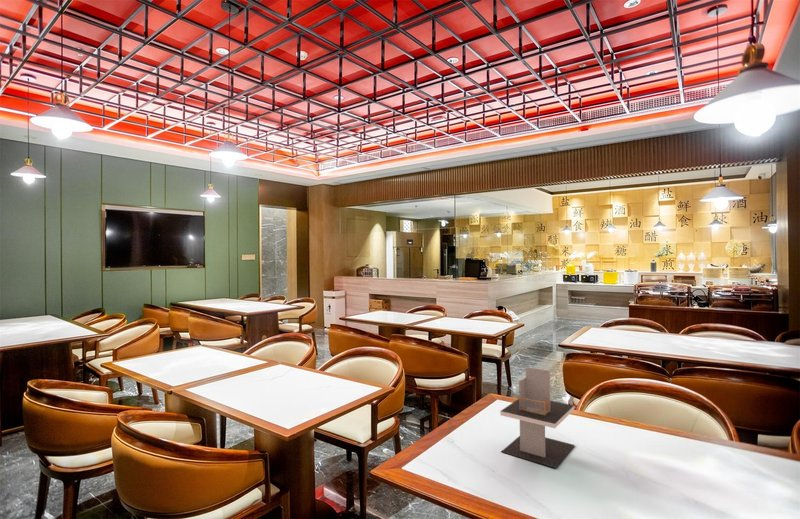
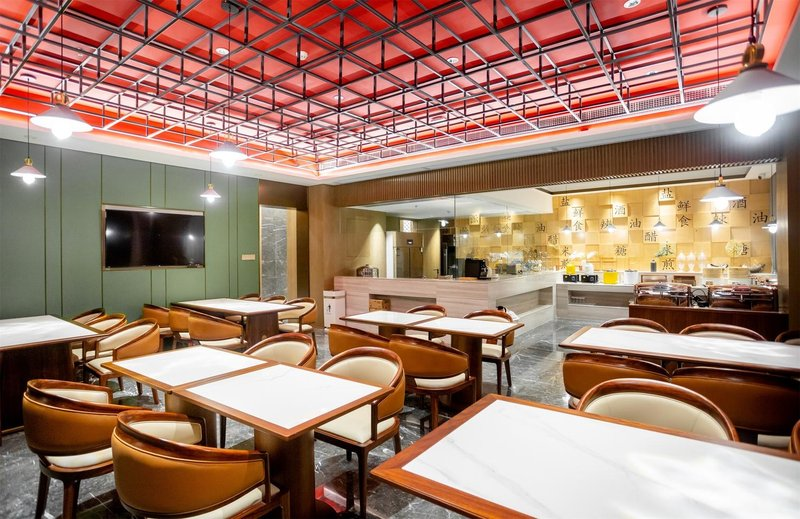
- napkin holder (537, 408)
